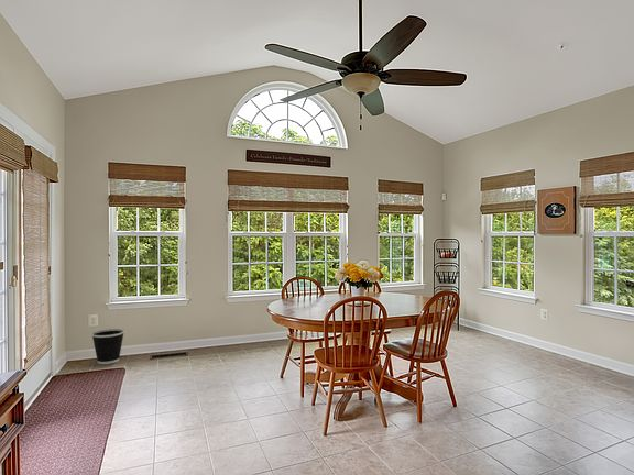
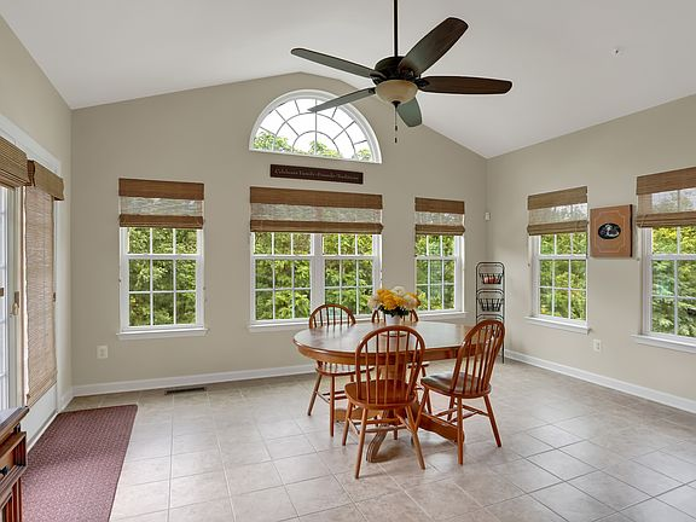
- wastebasket (108, 346)
